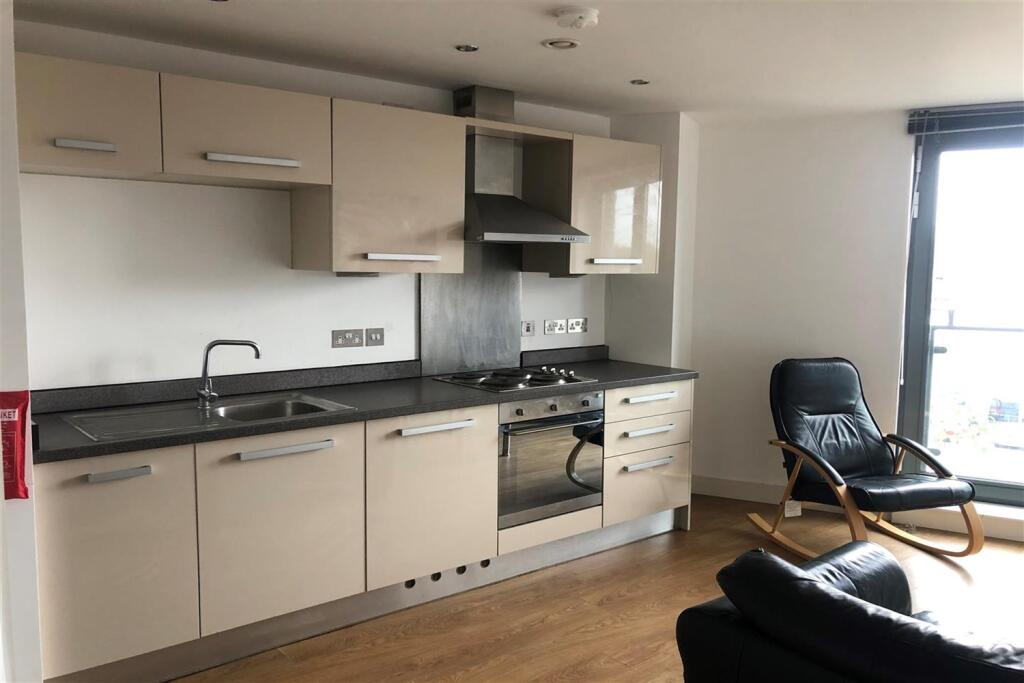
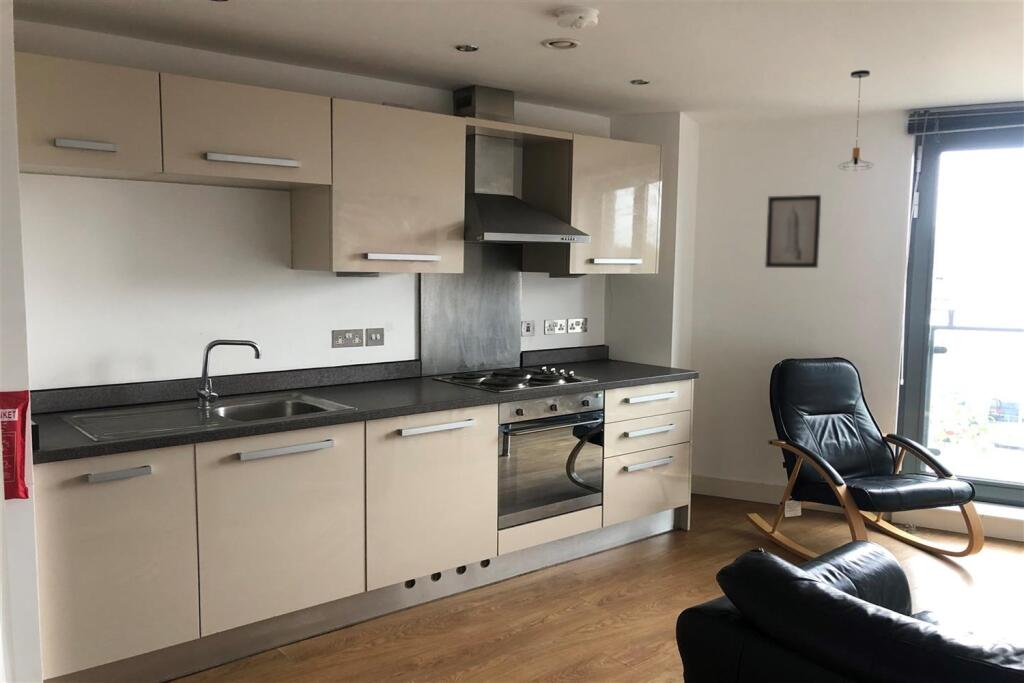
+ pendant light (857, 124)
+ wall art (792, 231)
